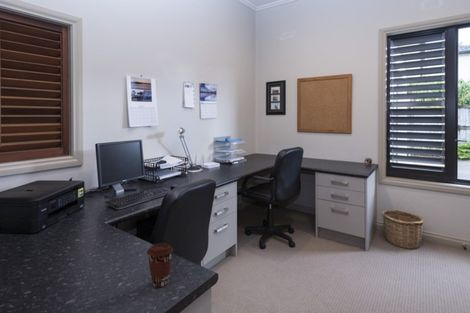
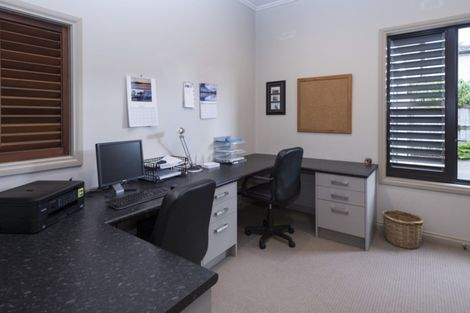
- coffee cup (160, 264)
